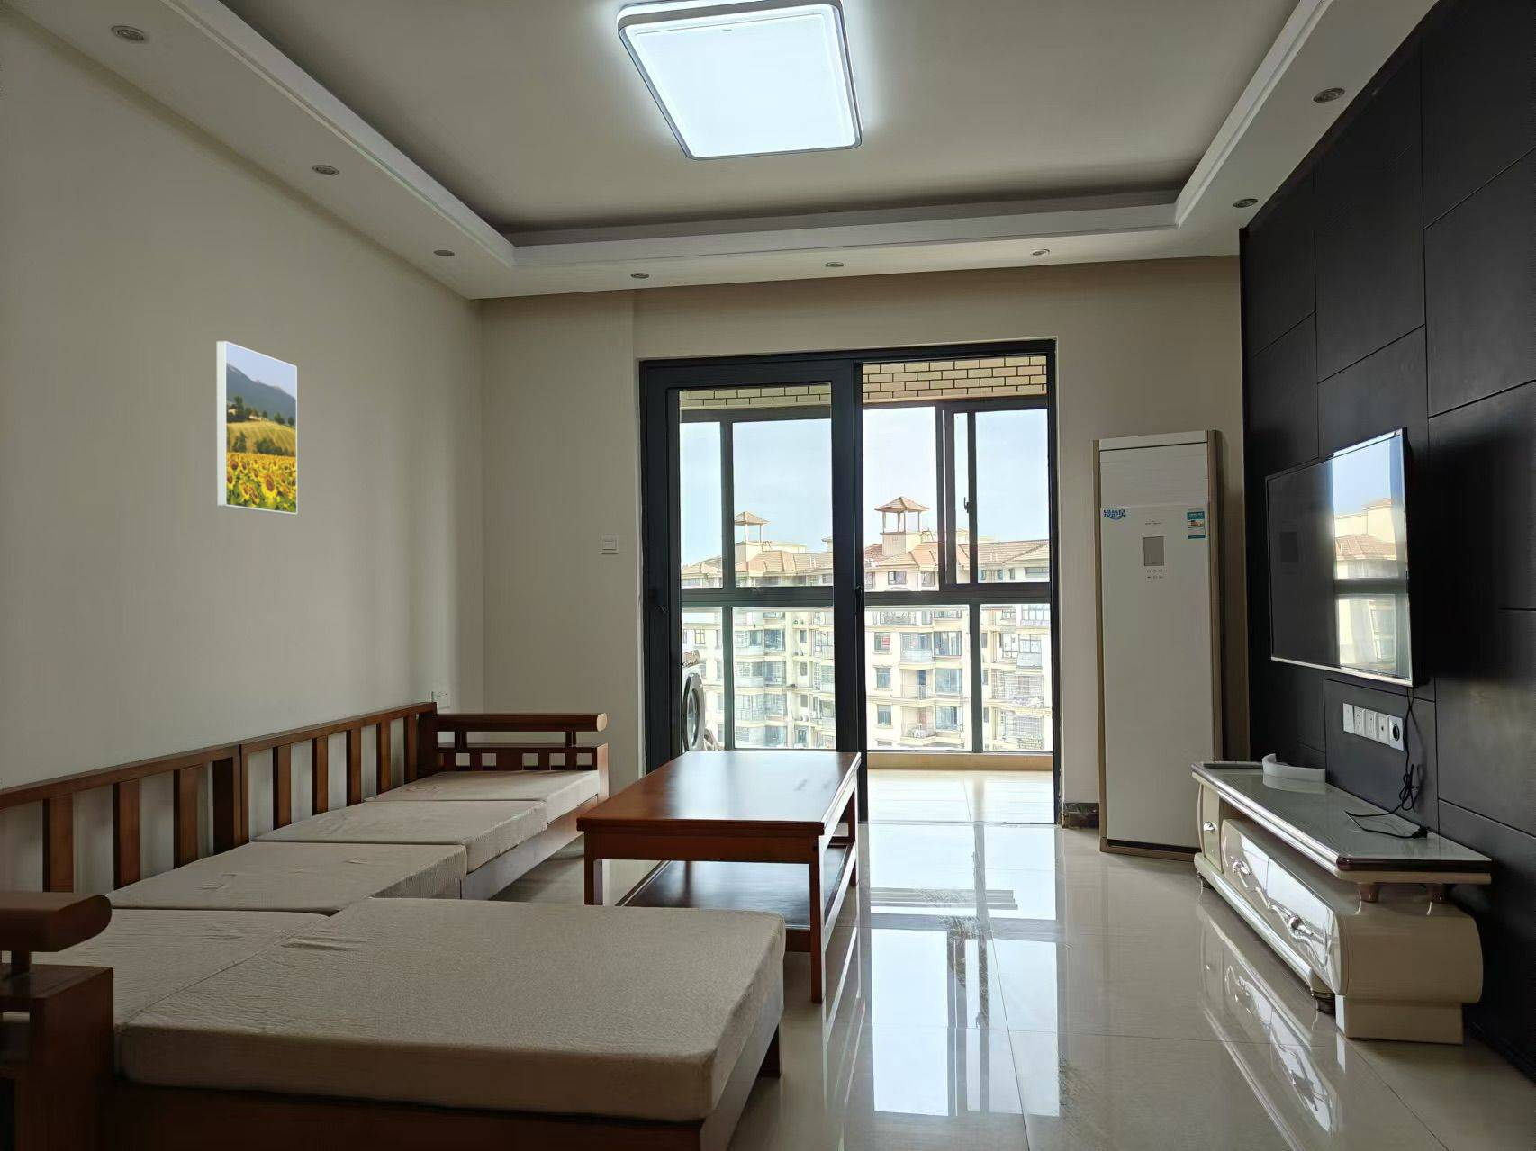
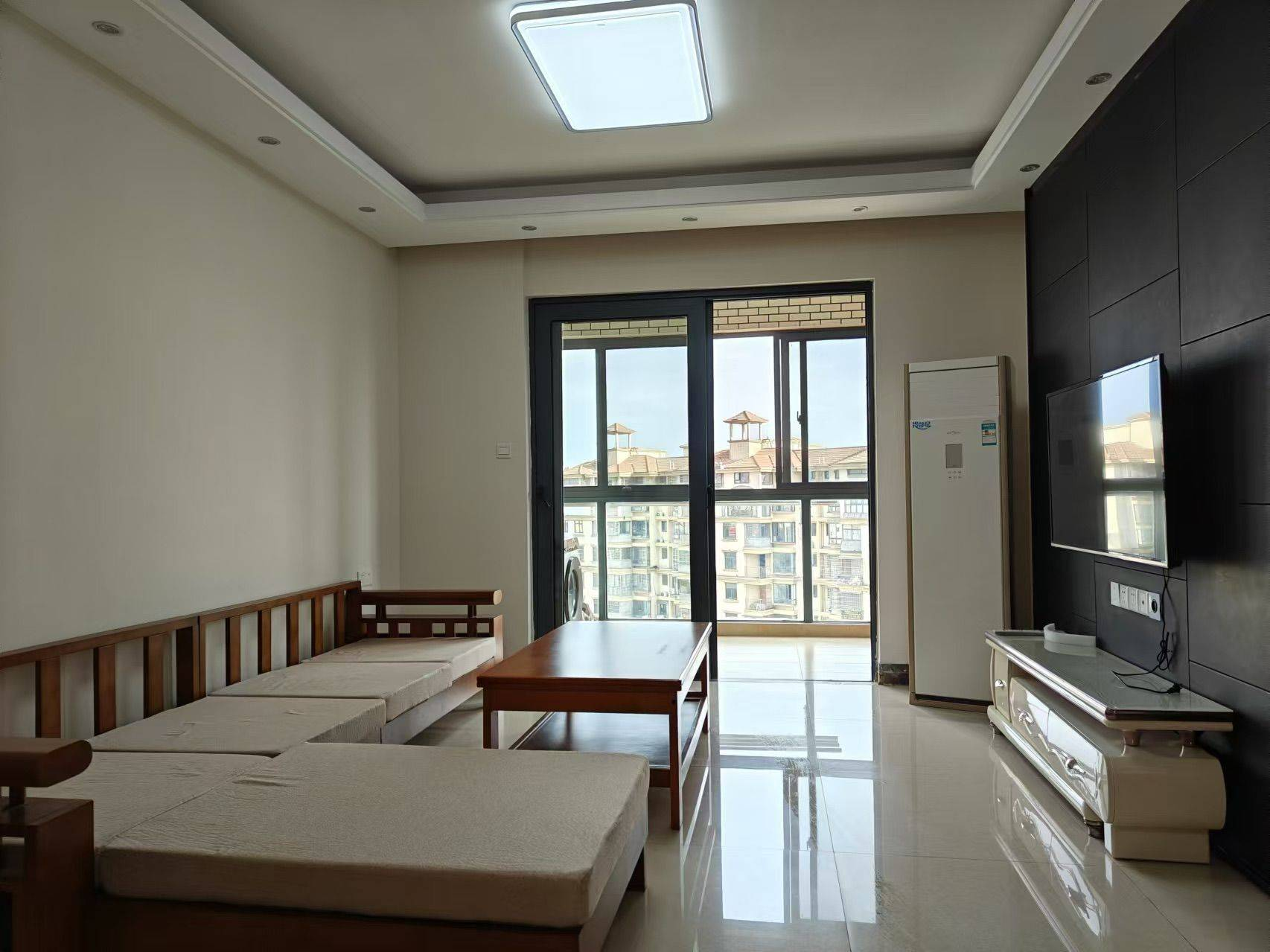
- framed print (259, 432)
